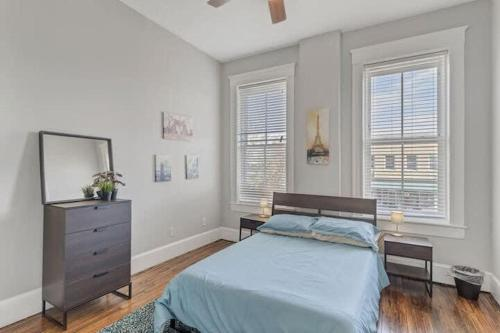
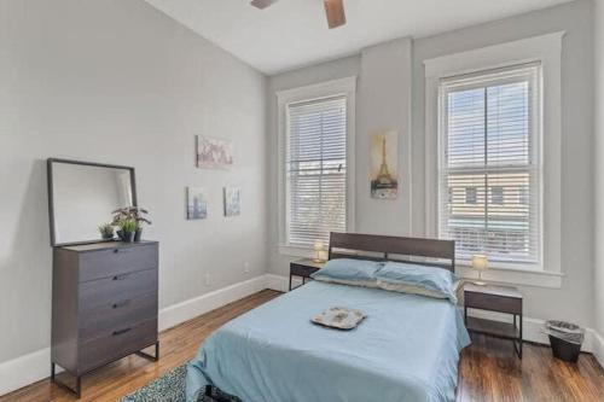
+ serving tray (339, 316)
